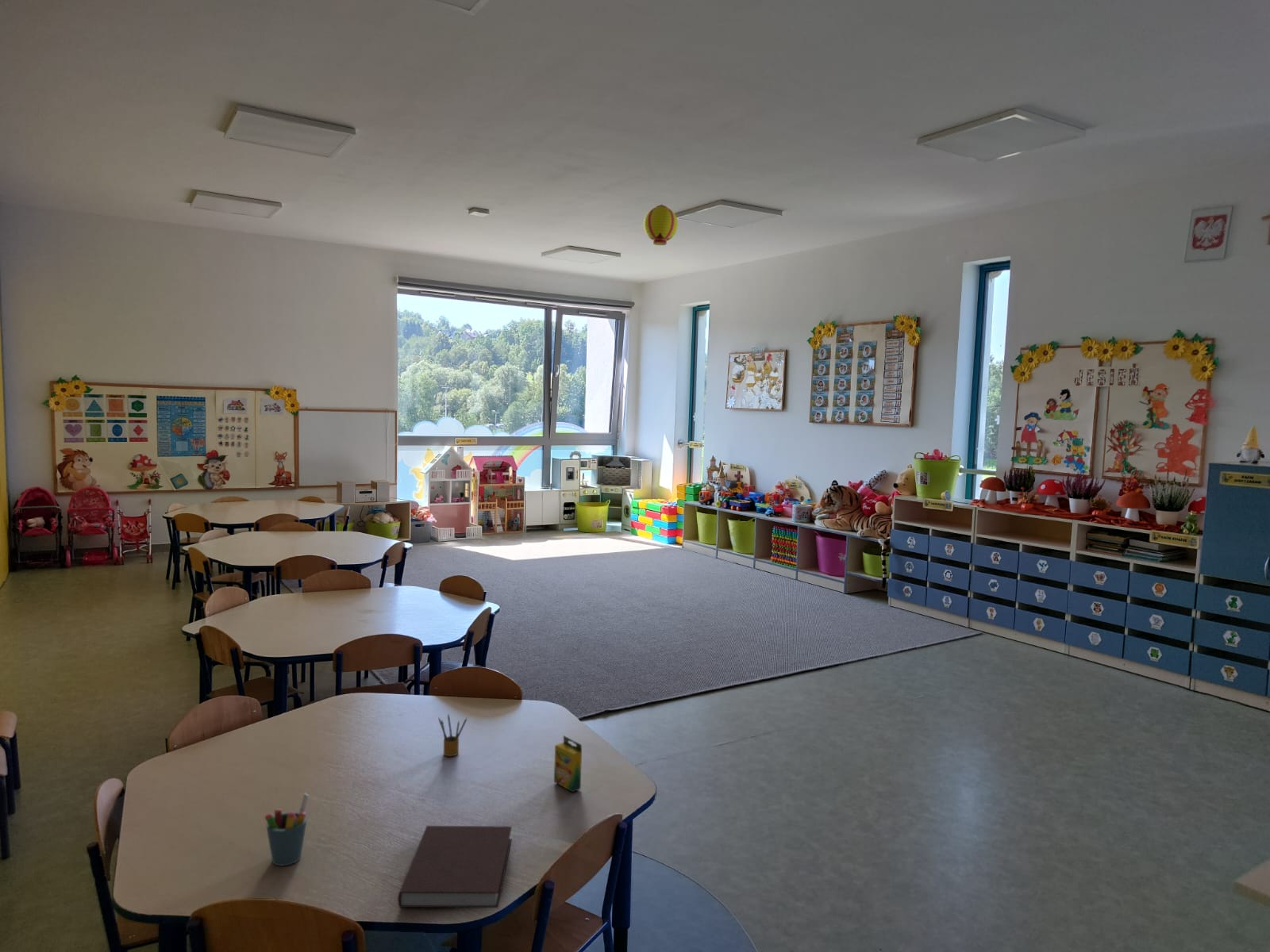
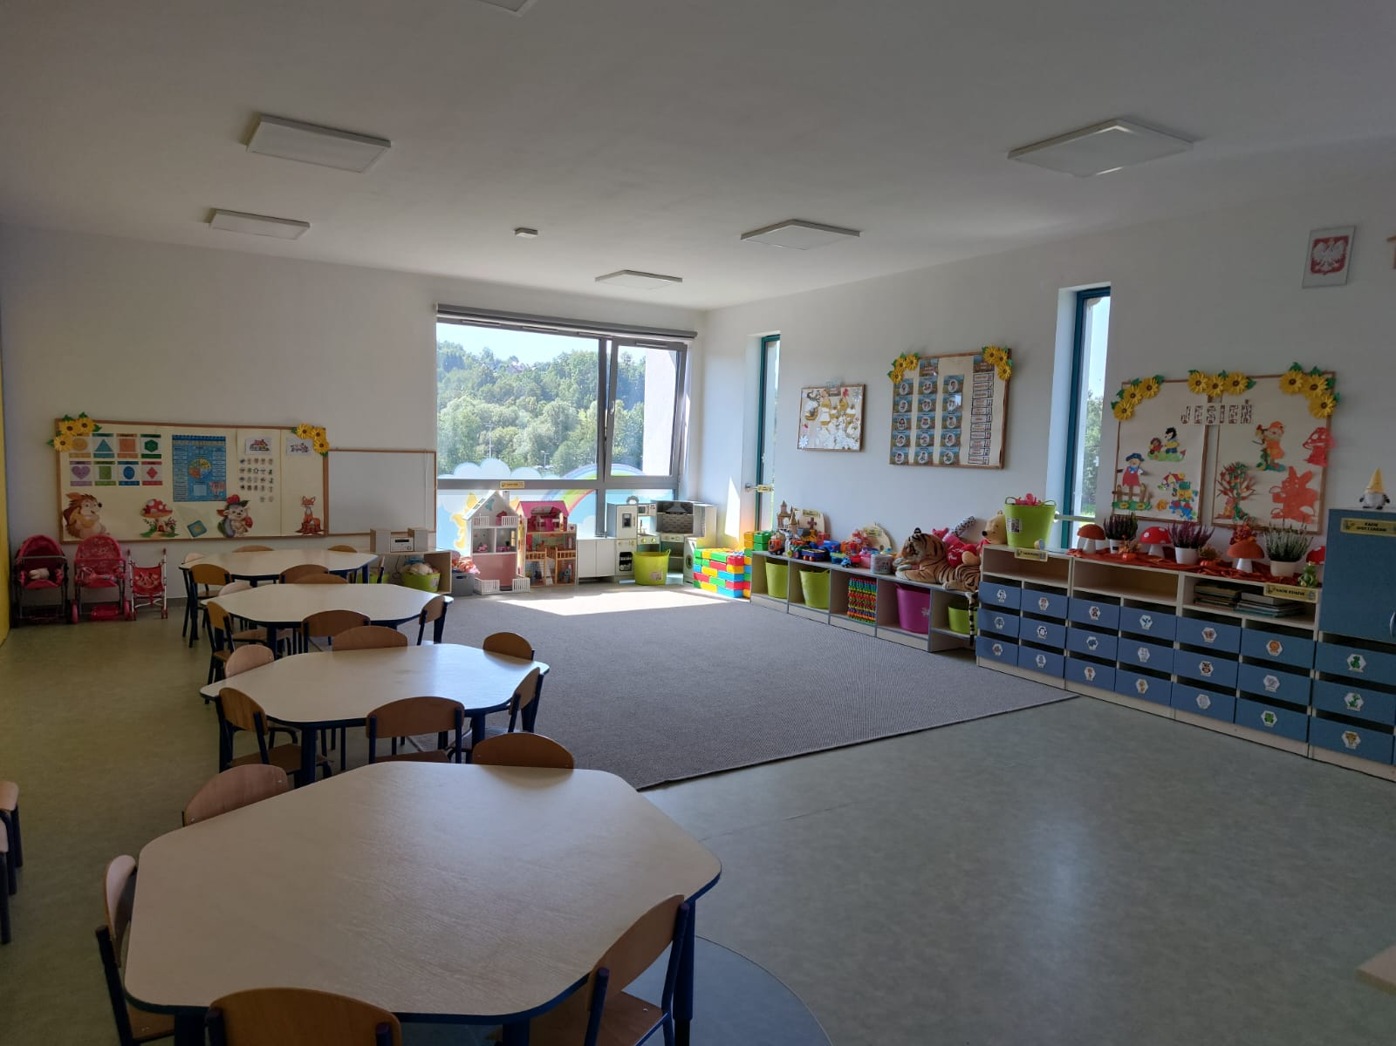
- pencil box (452, 735)
- paper lantern (660, 224)
- notebook (459, 863)
- pen holder (287, 830)
- crayon box (568, 763)
